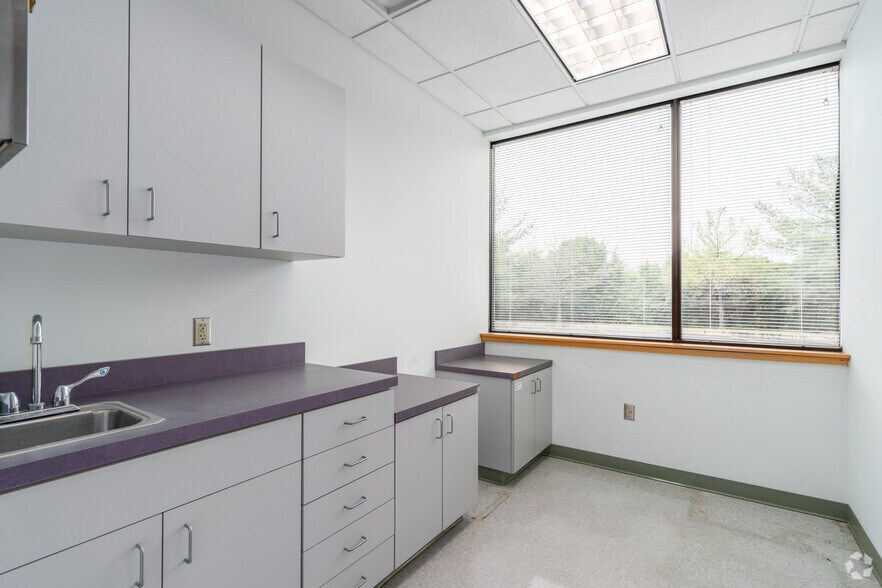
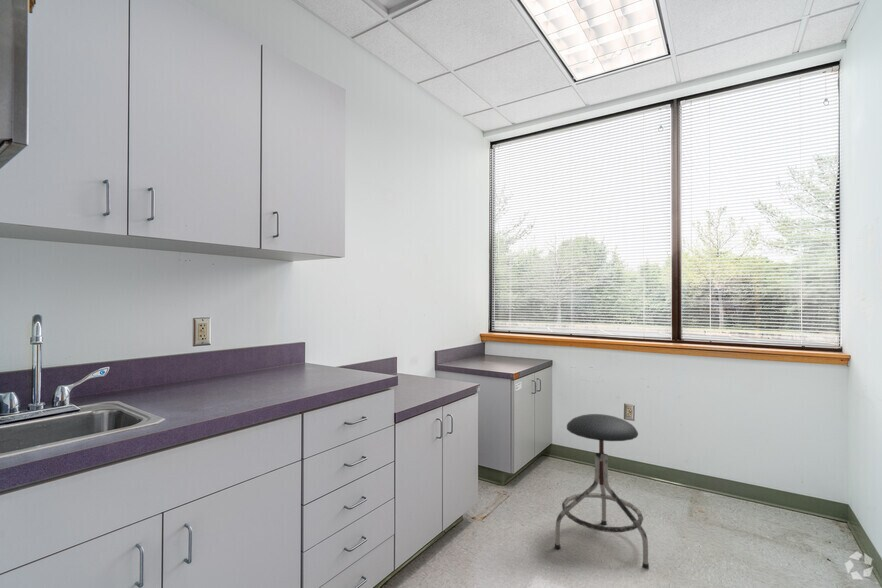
+ stool (601, 478)
